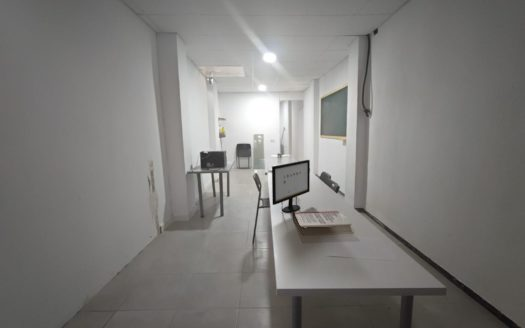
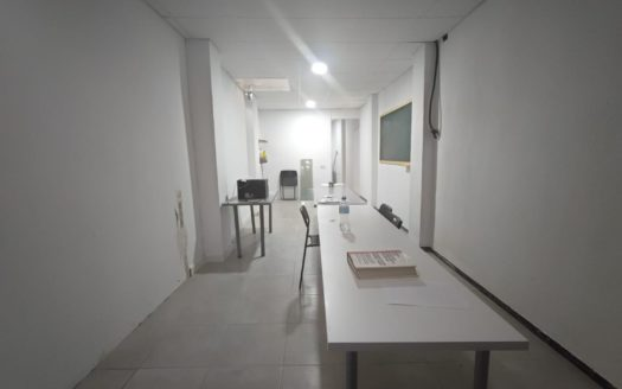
- computer monitor (292, 186)
